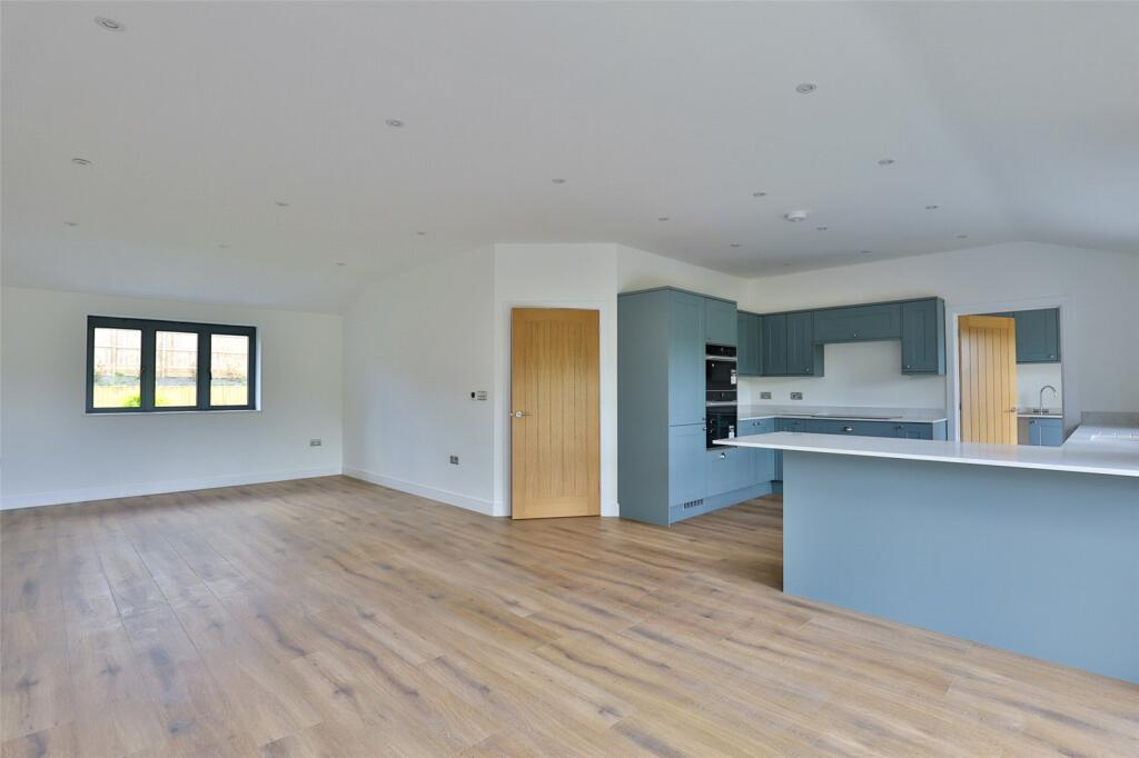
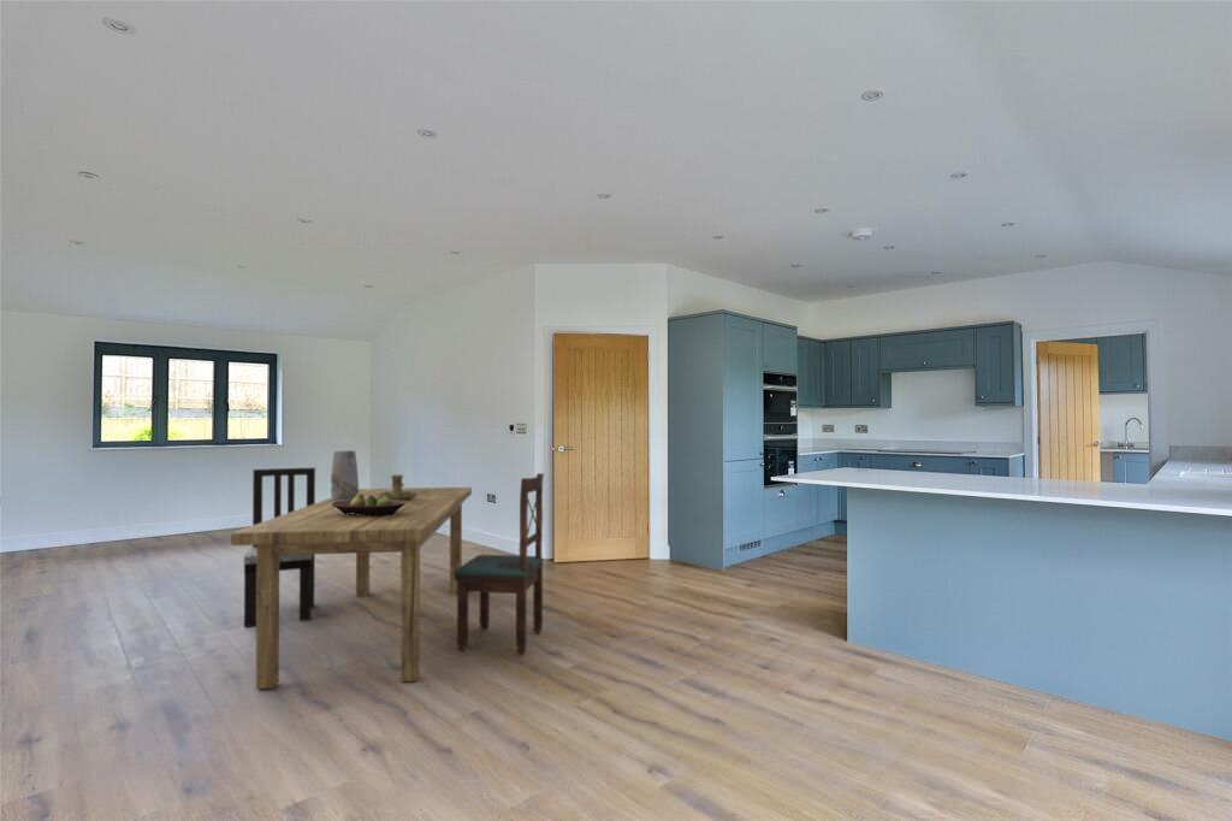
+ dining chair (280, 555)
+ fruit bowl (368, 503)
+ vase (344, 474)
+ dining table (368, 566)
+ dining chair (502, 559)
+ candle holder (397, 486)
